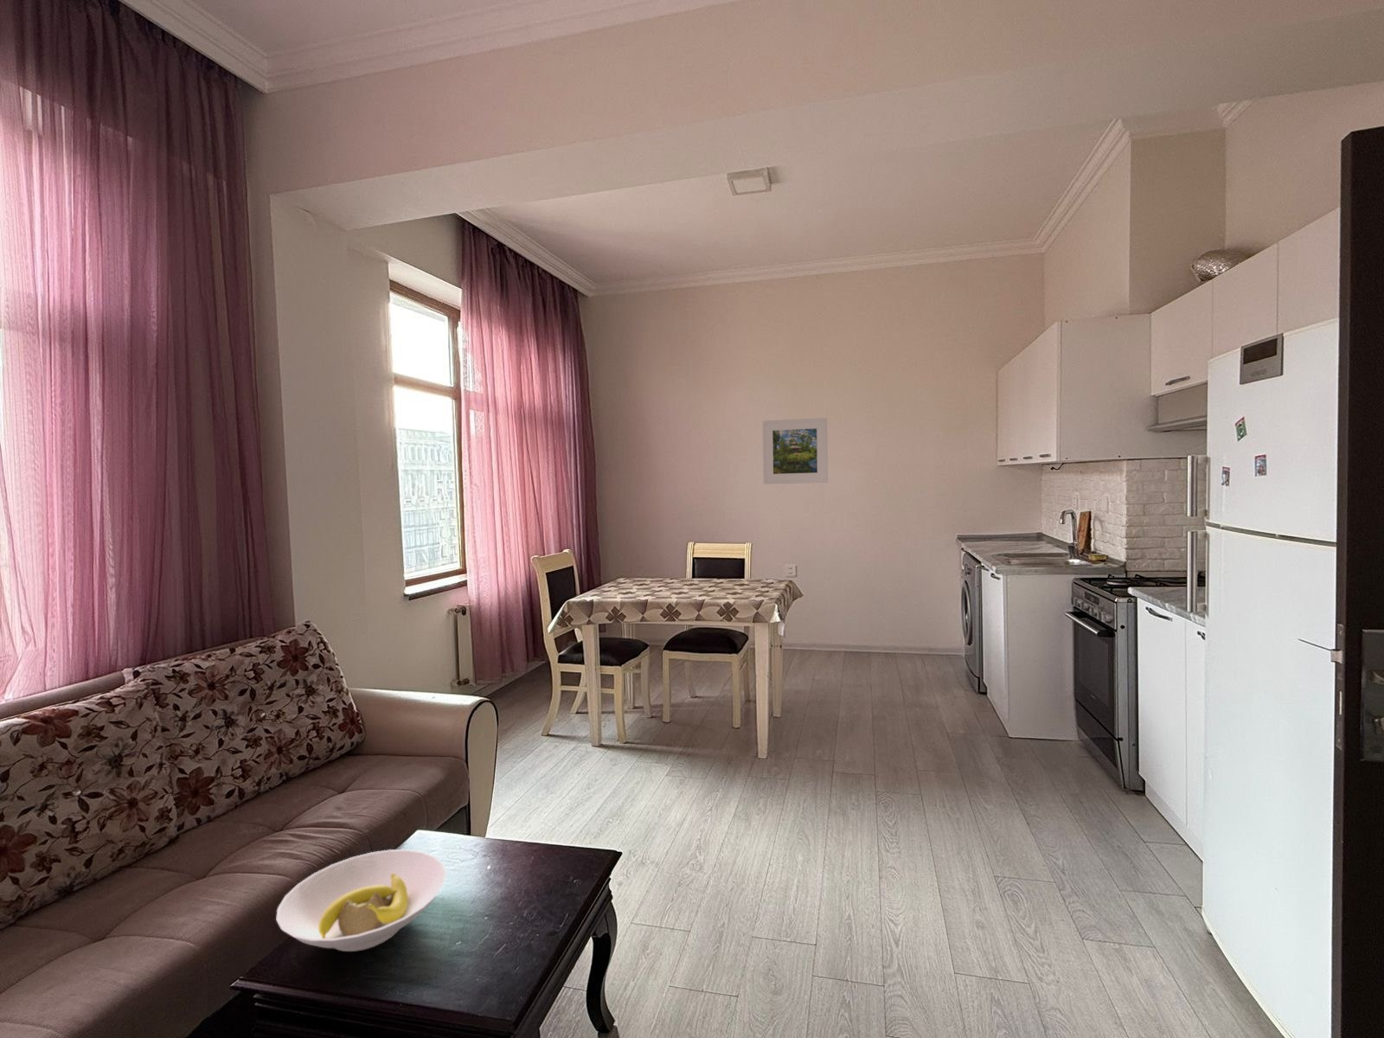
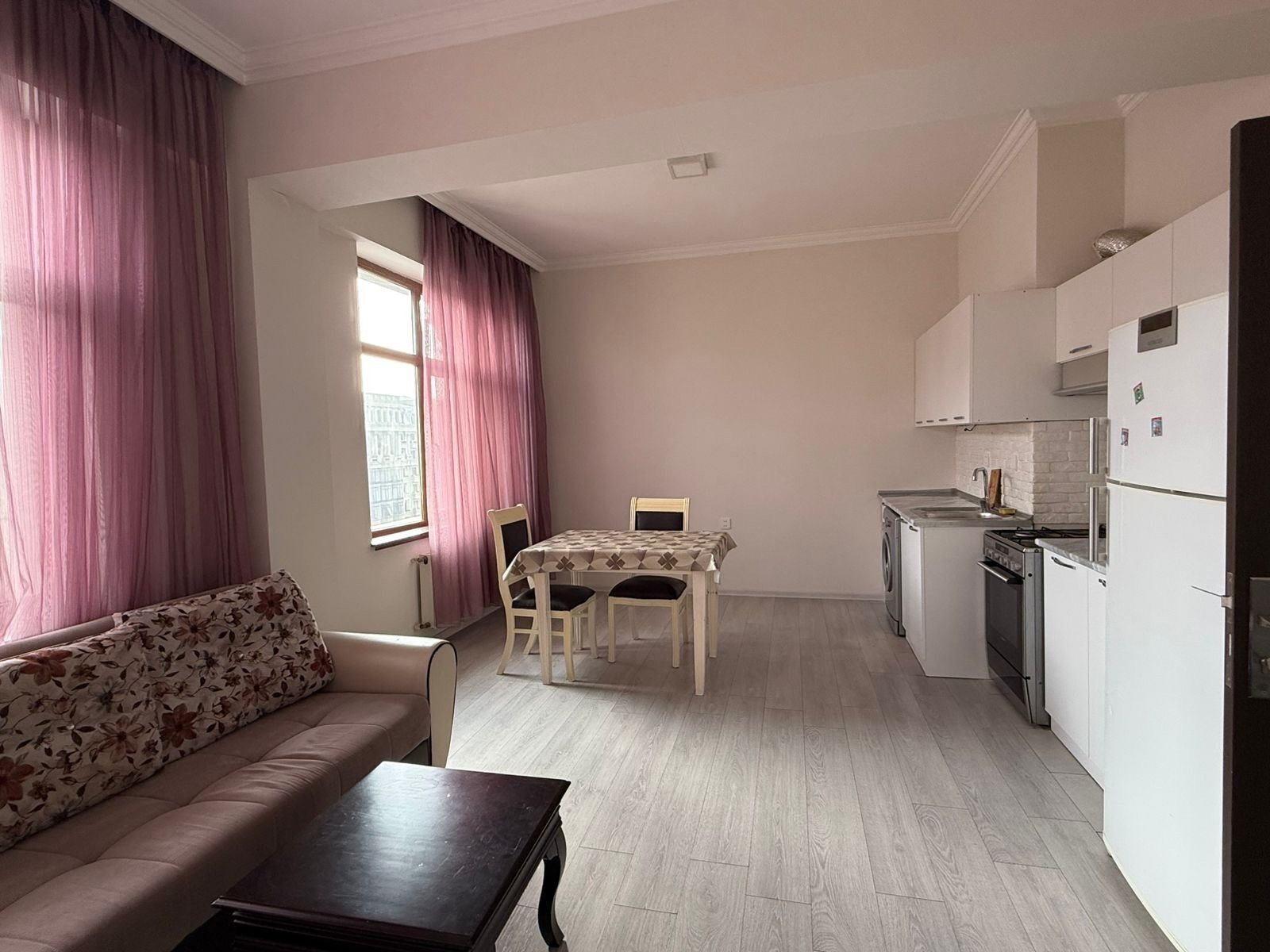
- bowl (366, 906)
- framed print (794, 450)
